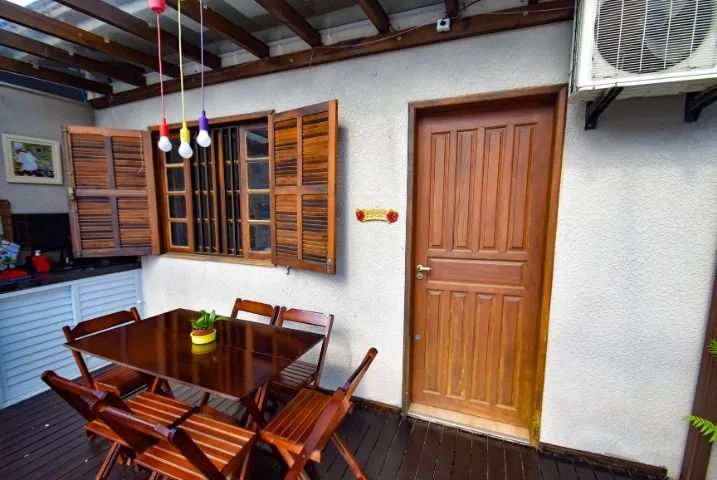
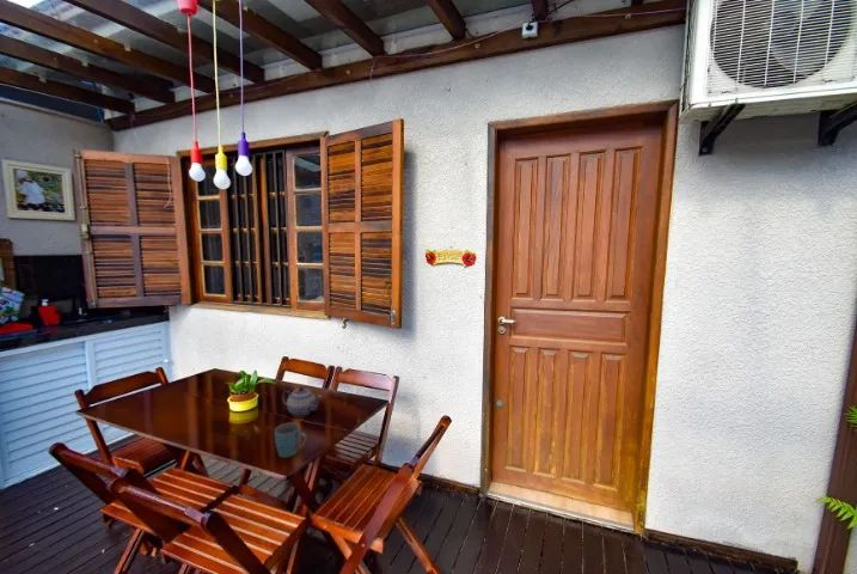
+ mug (292, 440)
+ teapot (301, 399)
